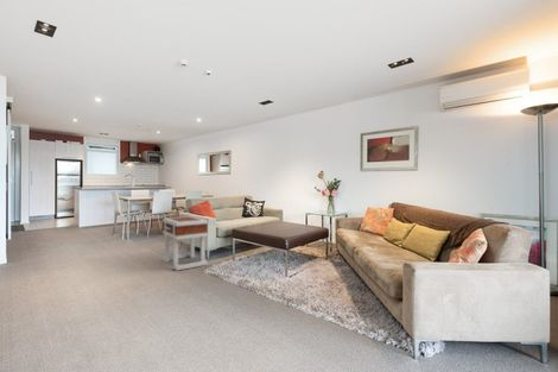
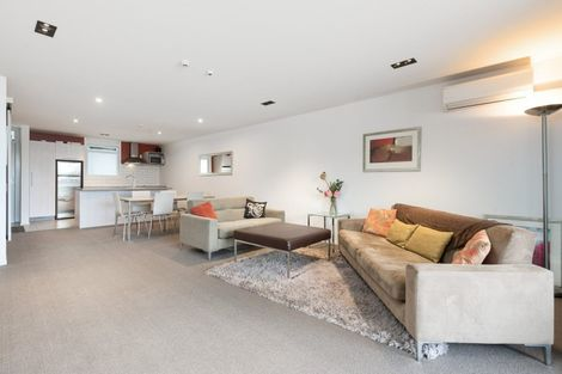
- side table (183, 238)
